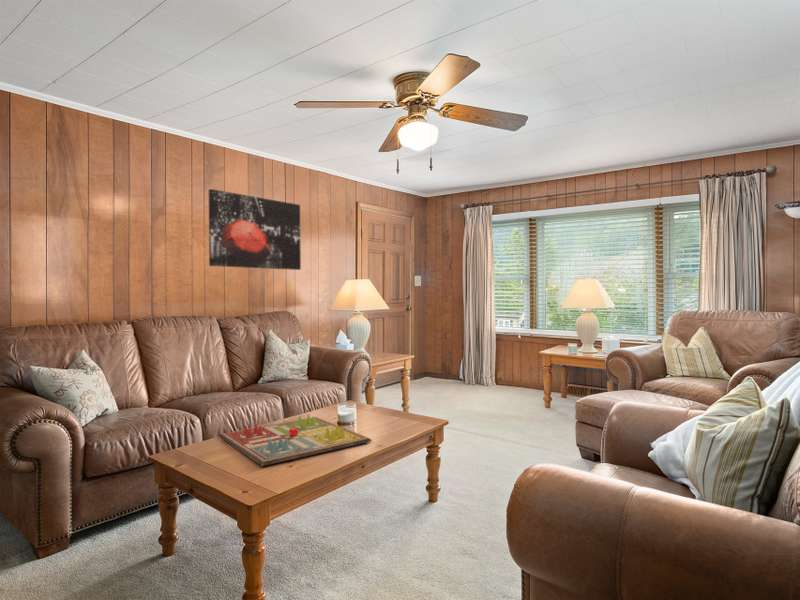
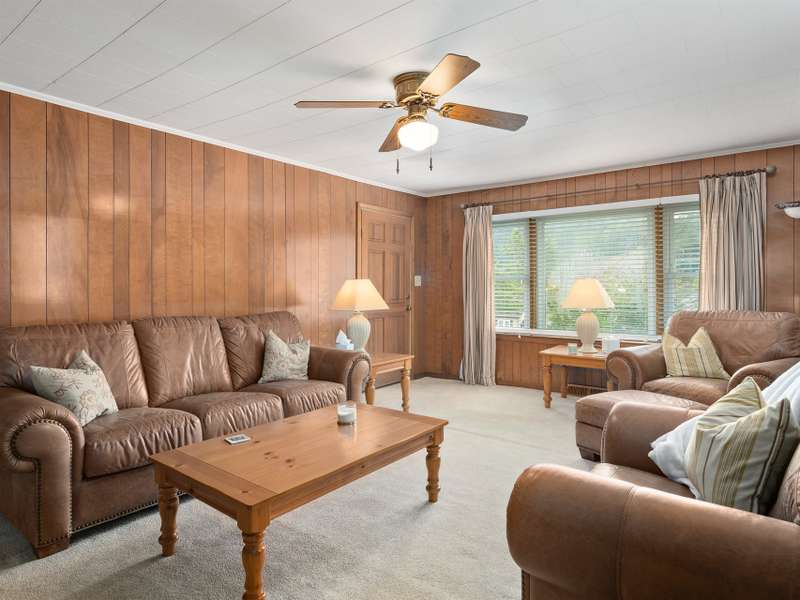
- gameboard (293, 432)
- wall art (258, 232)
